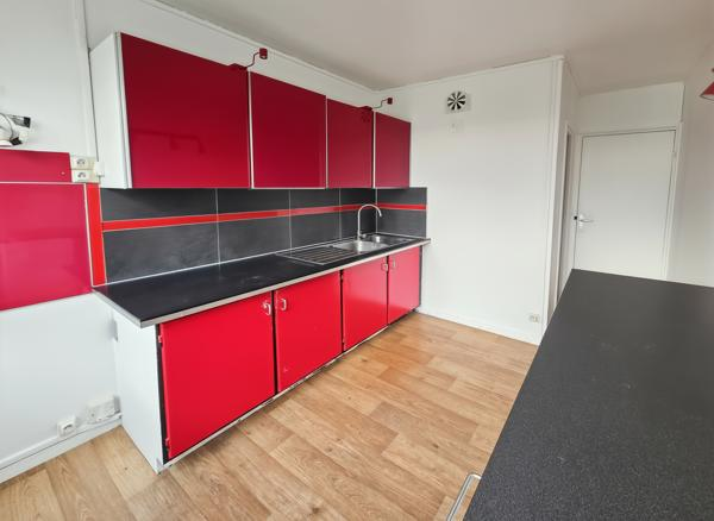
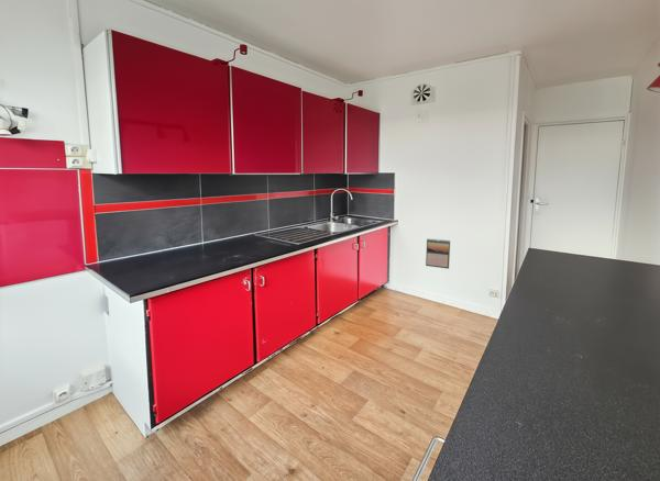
+ calendar (437, 253)
